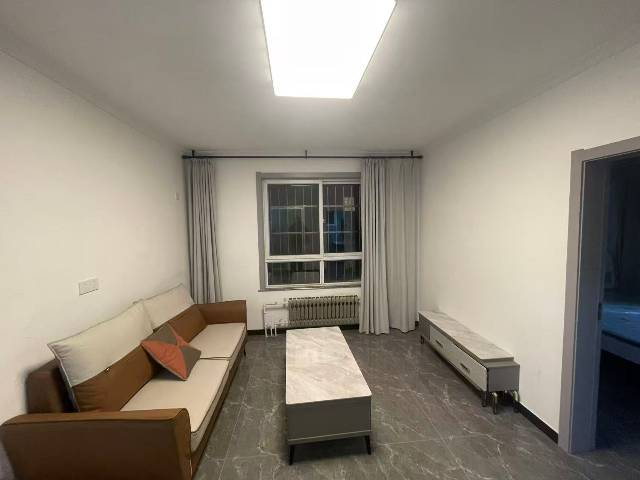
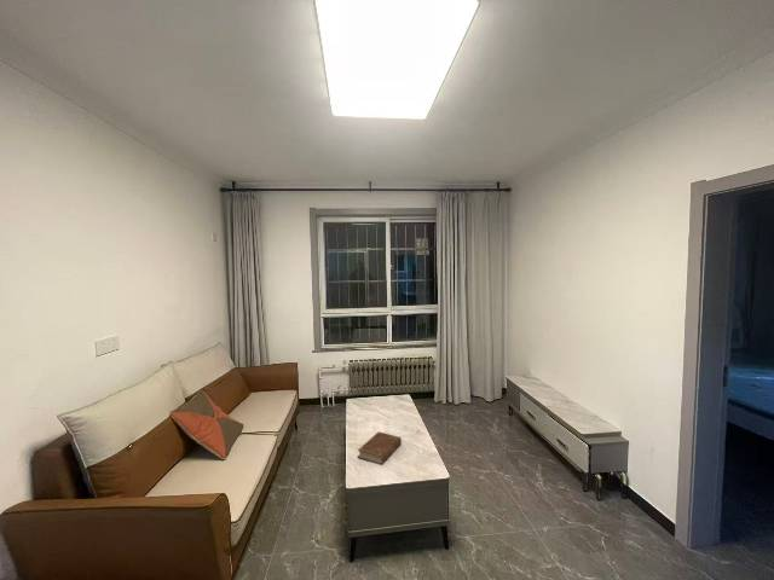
+ book (380, 447)
